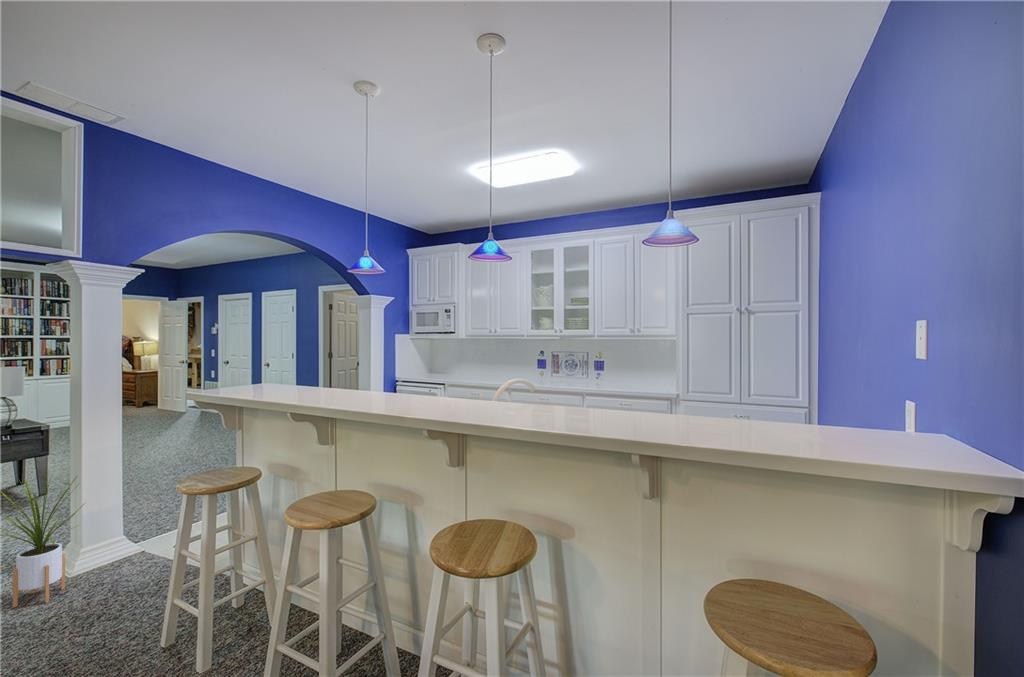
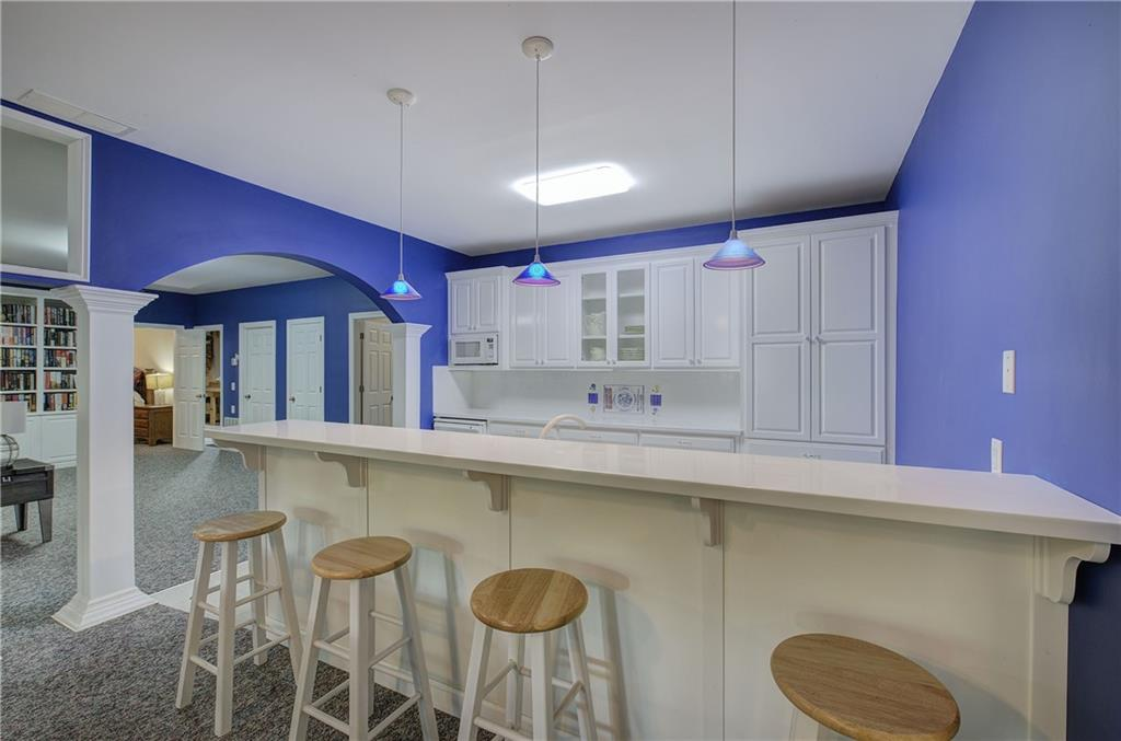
- house plant (40, 534)
